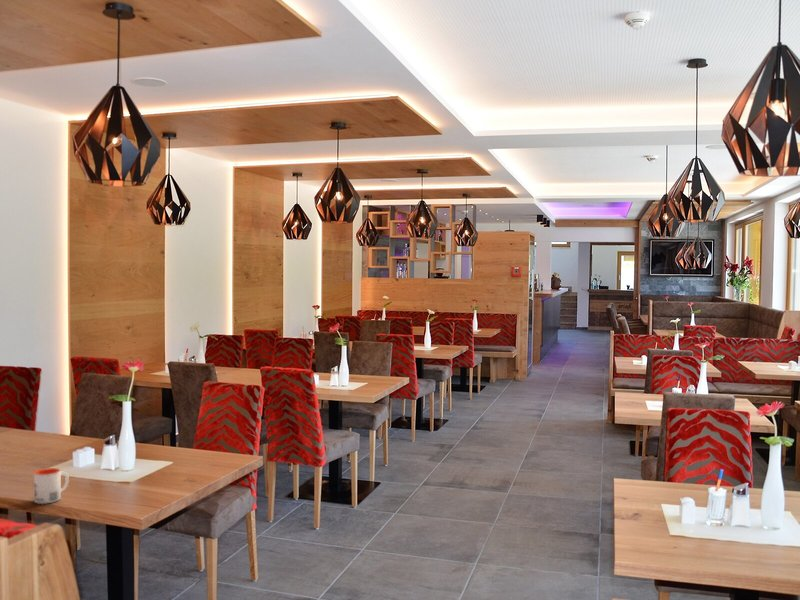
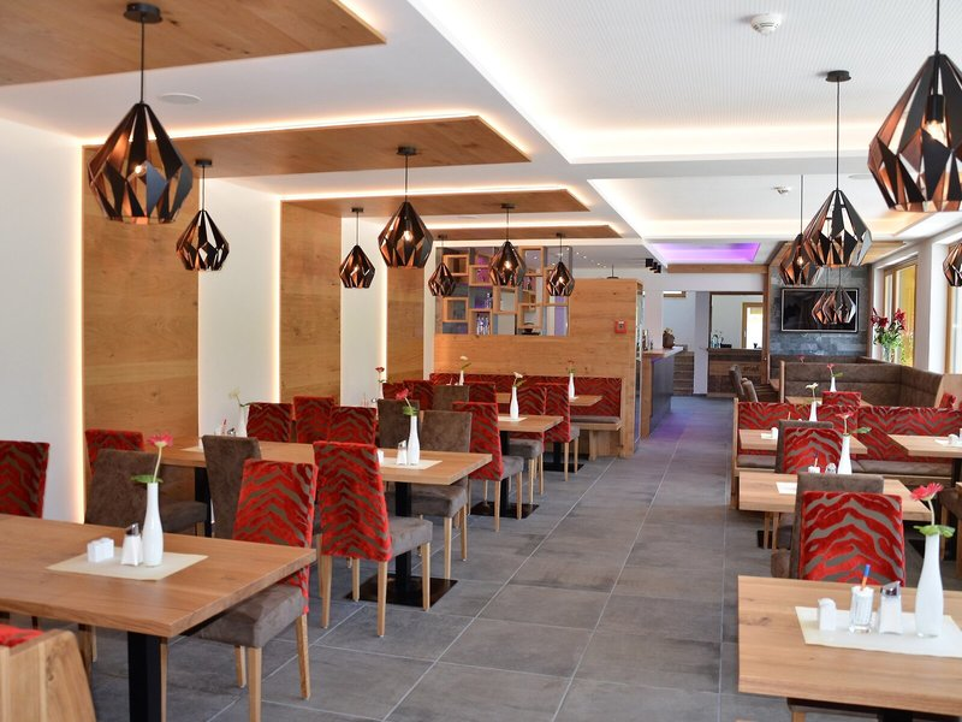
- mug (52, 484)
